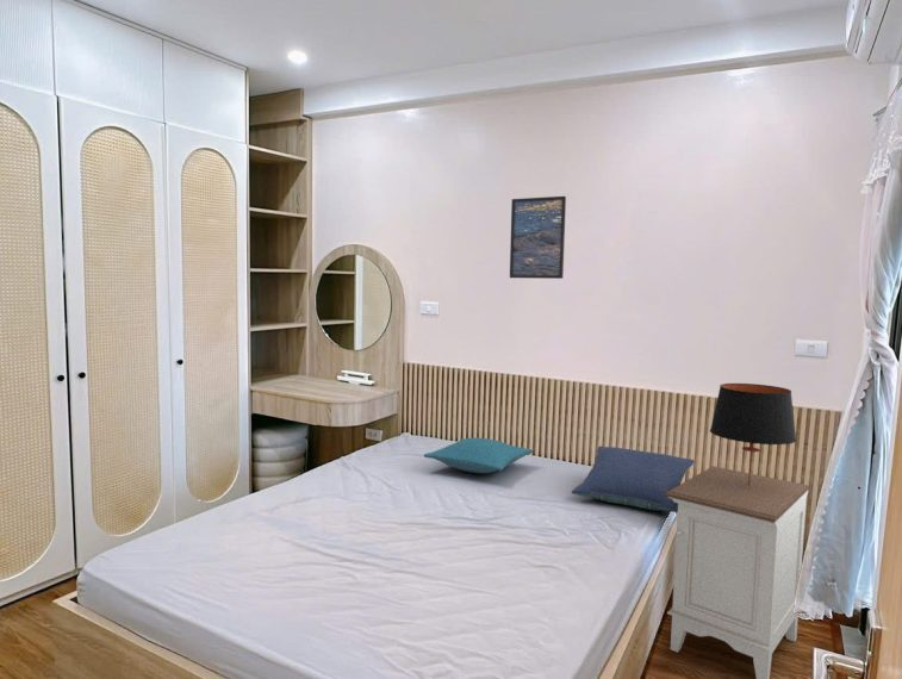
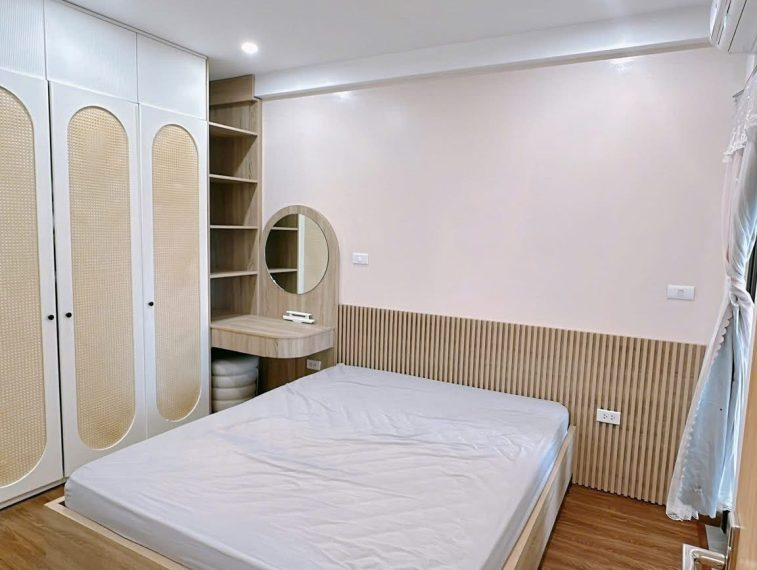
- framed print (536, 237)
- pillow (479, 454)
- pillow (634, 476)
- table lamp (752, 436)
- nightstand (734, 566)
